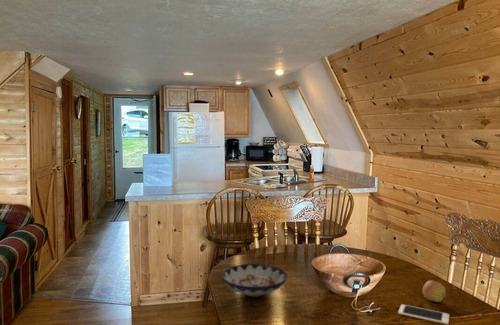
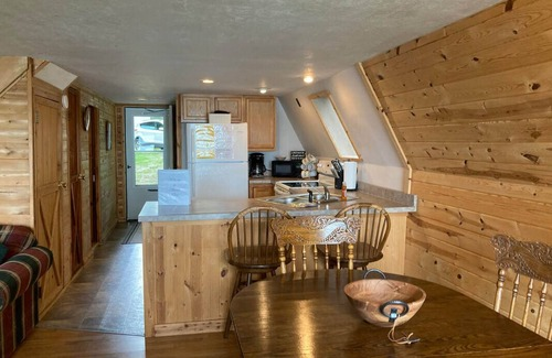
- cell phone (423, 313)
- bowl (254, 284)
- apple (432, 290)
